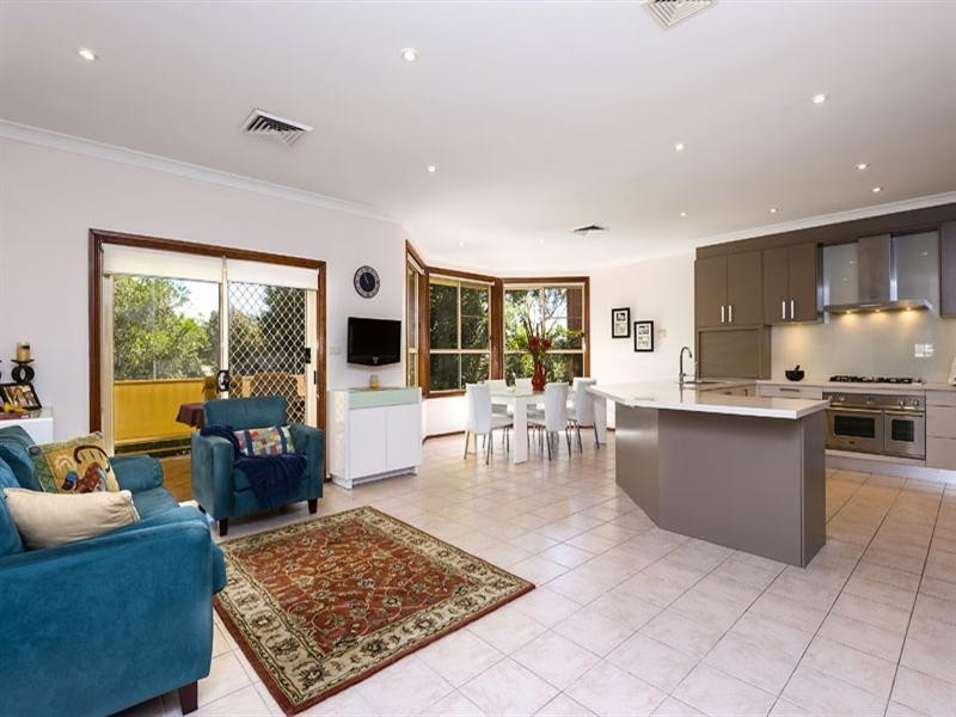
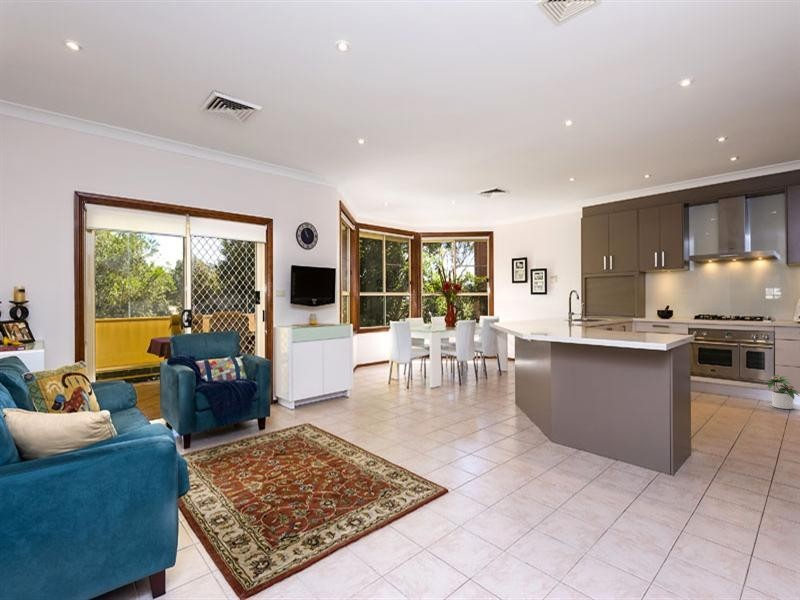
+ potted plant (779, 391)
